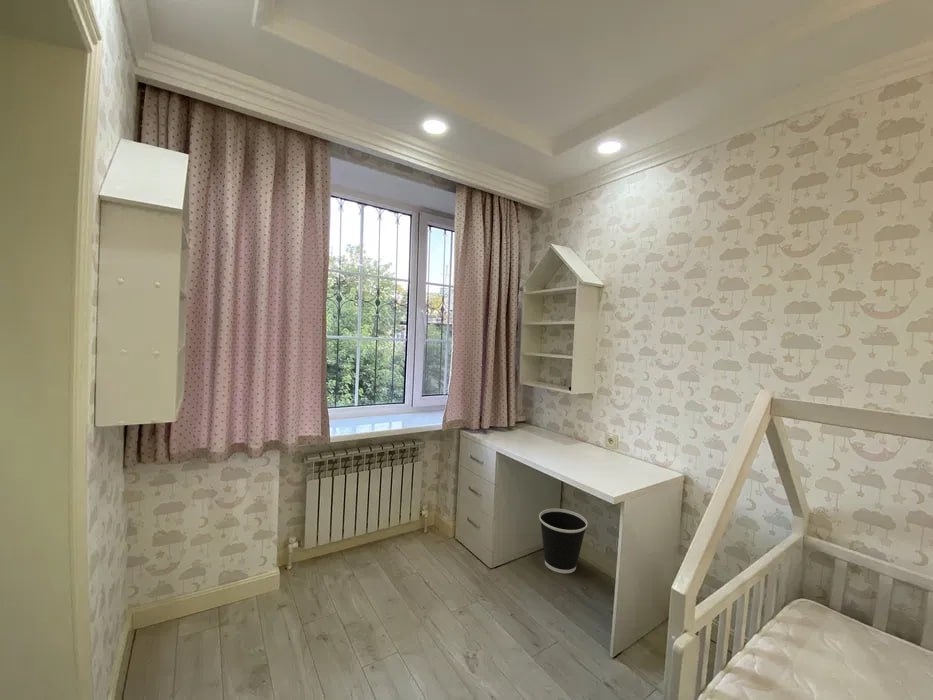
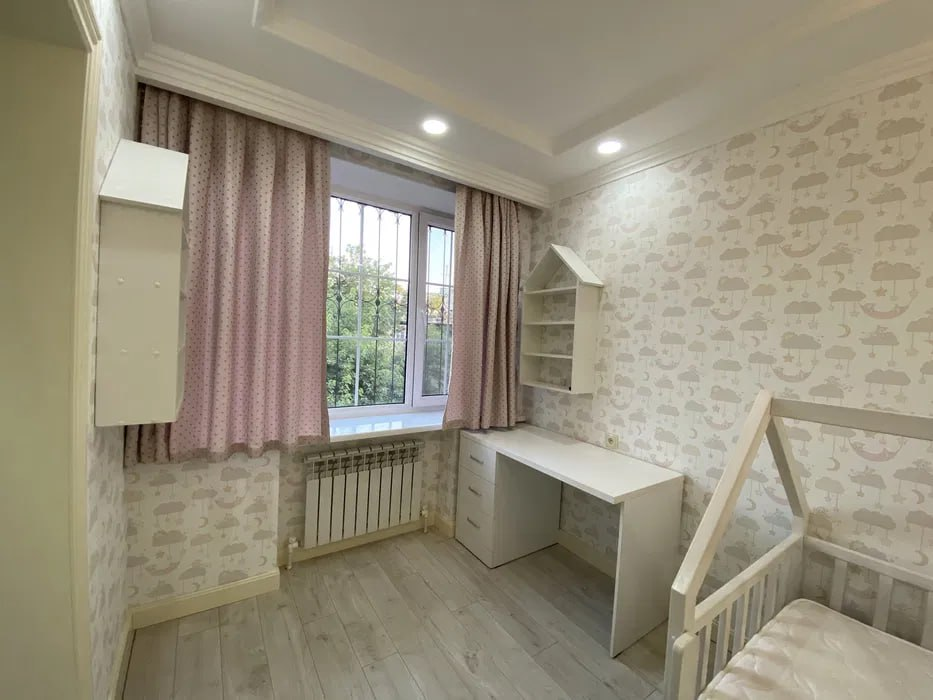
- wastebasket (561, 541)
